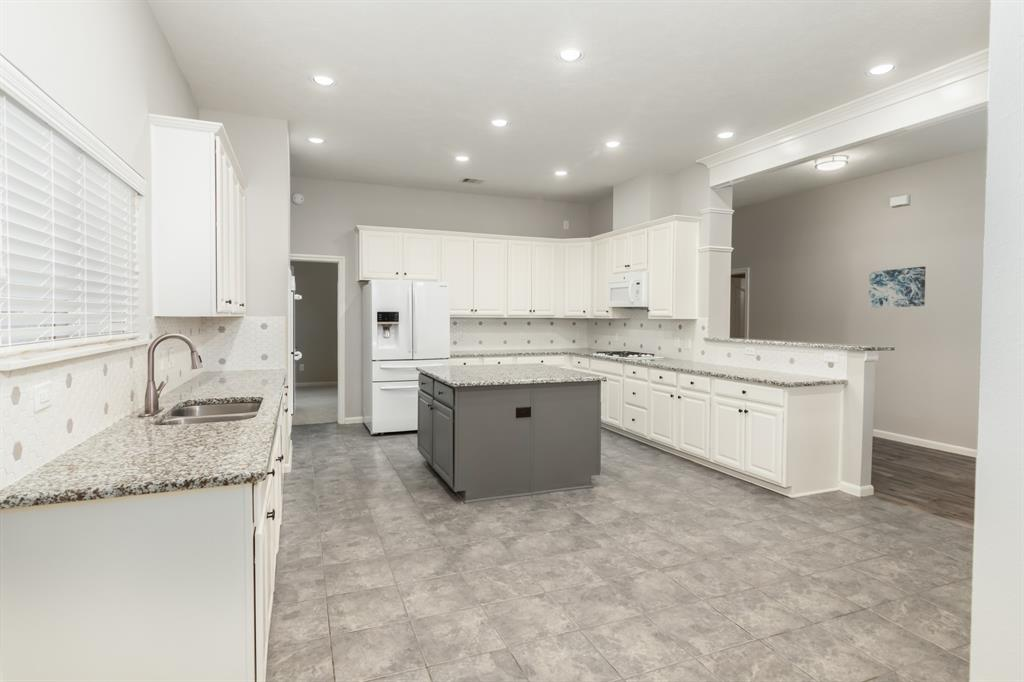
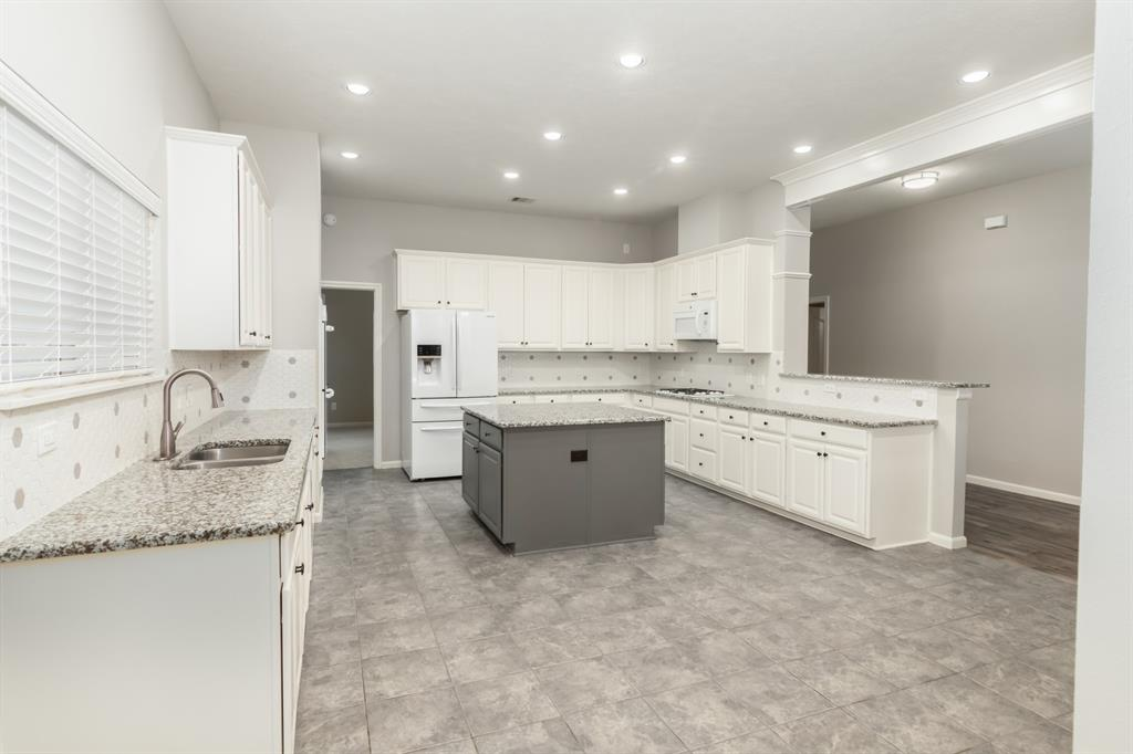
- wall art (895, 288)
